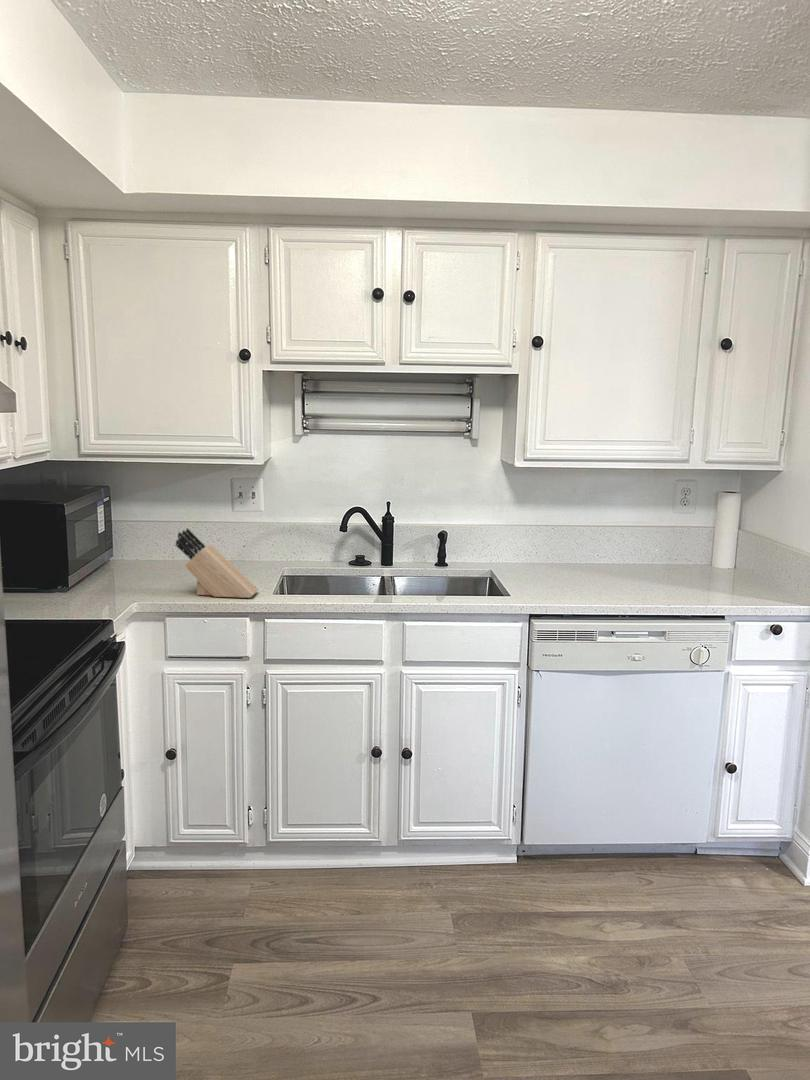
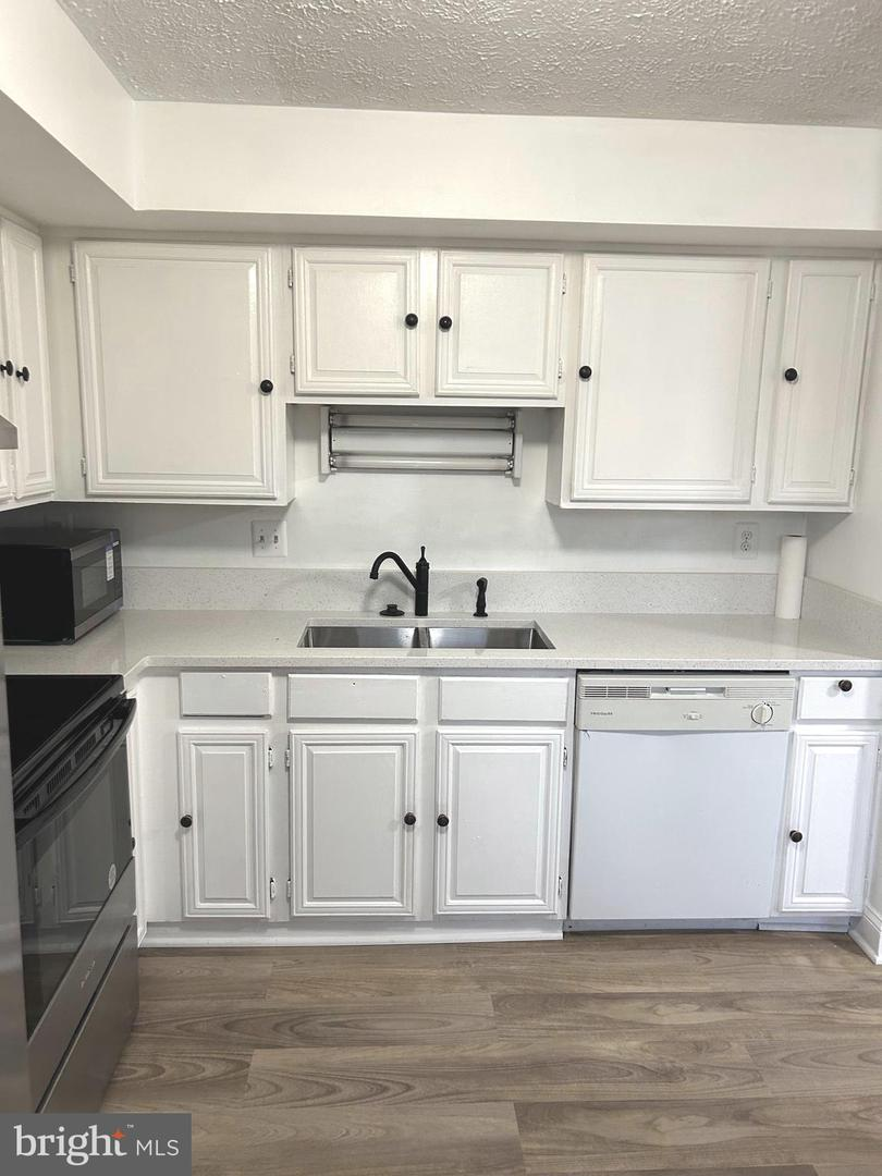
- knife block (216, 562)
